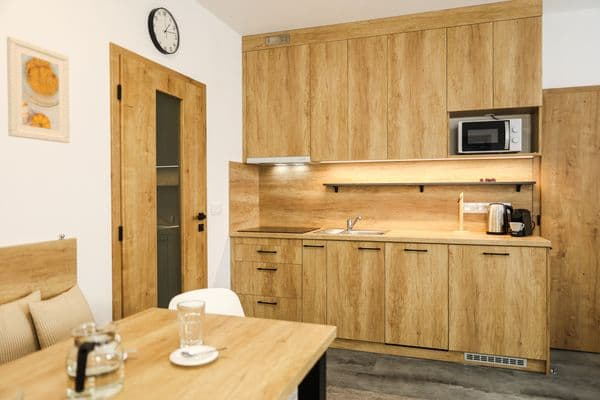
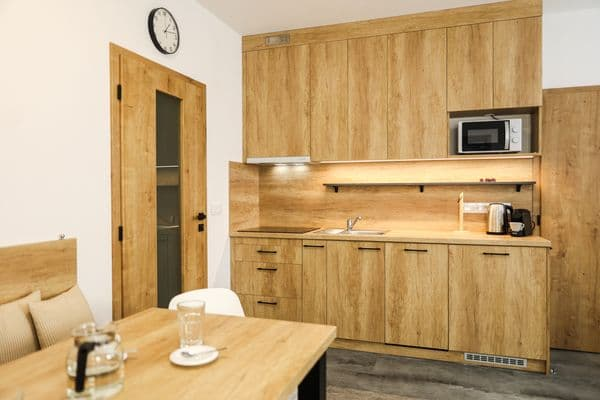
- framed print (40, 93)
